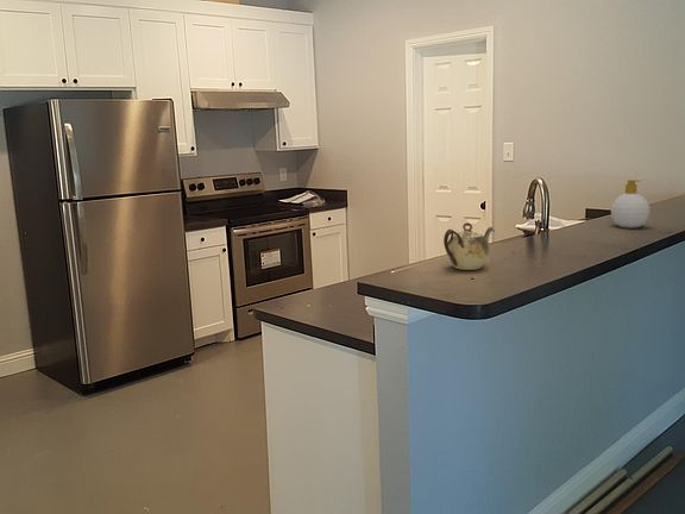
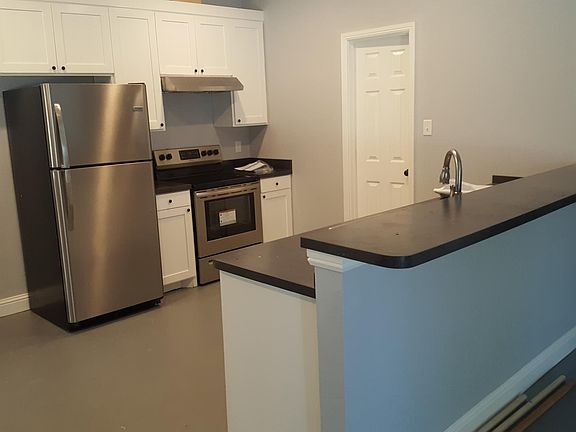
- teapot (470, 244)
- soap bottle (630, 203)
